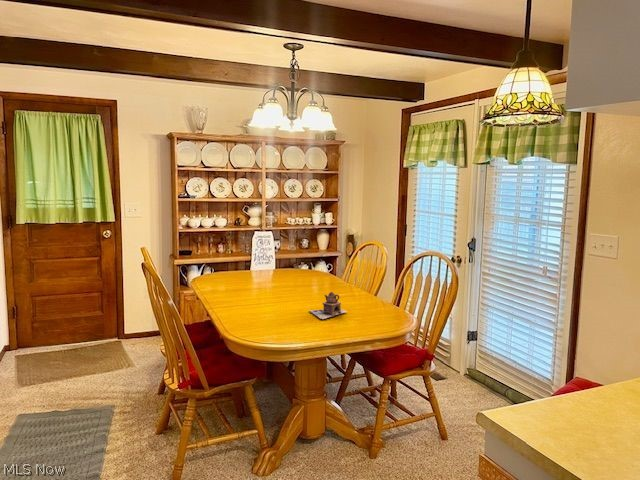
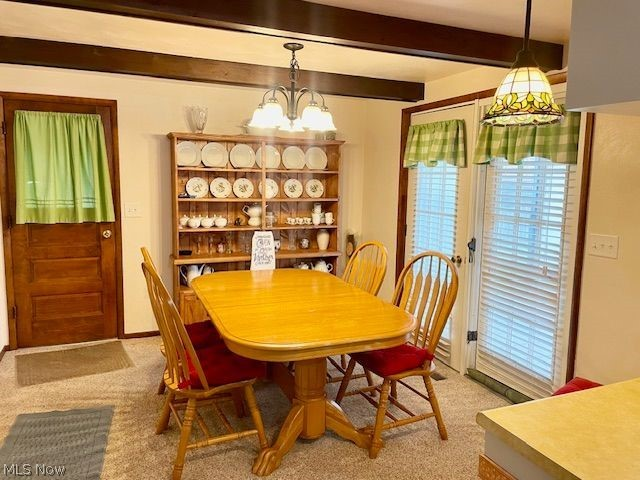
- teapot (330, 302)
